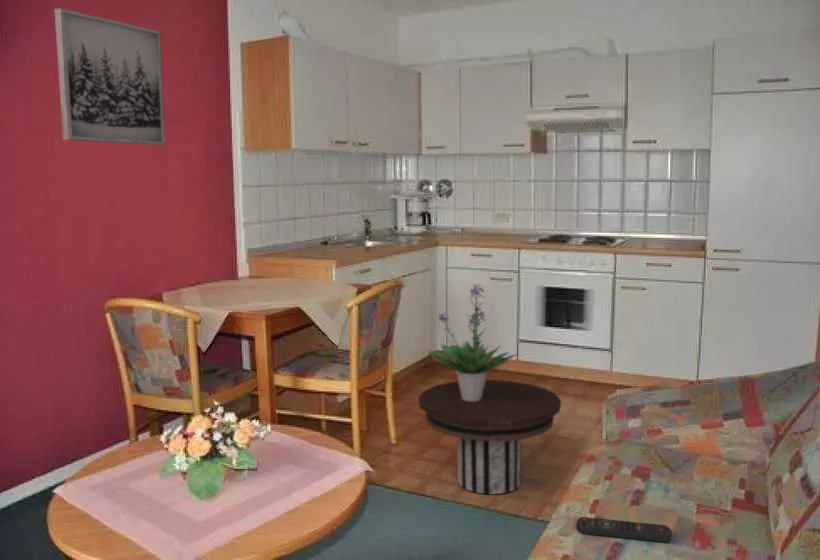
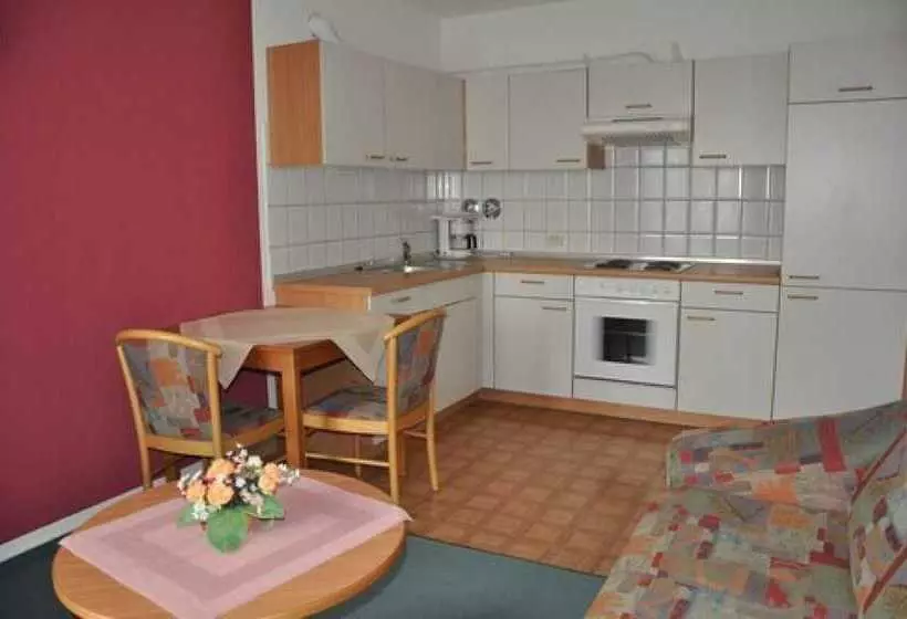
- potted plant (473, 340)
- remote control (623, 528)
- wall art (114, 82)
- side table (488, 439)
